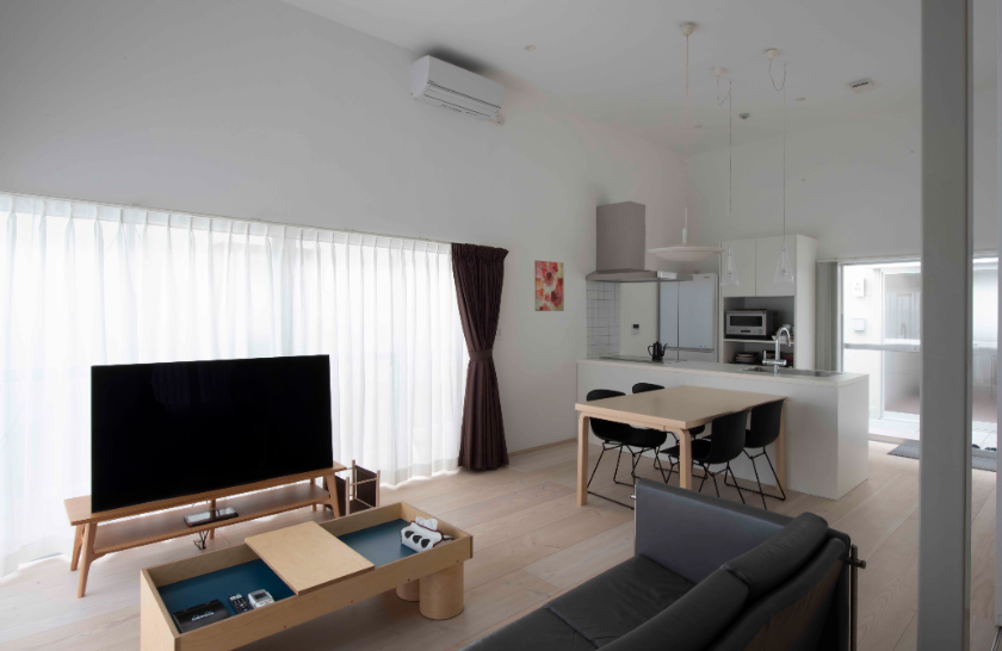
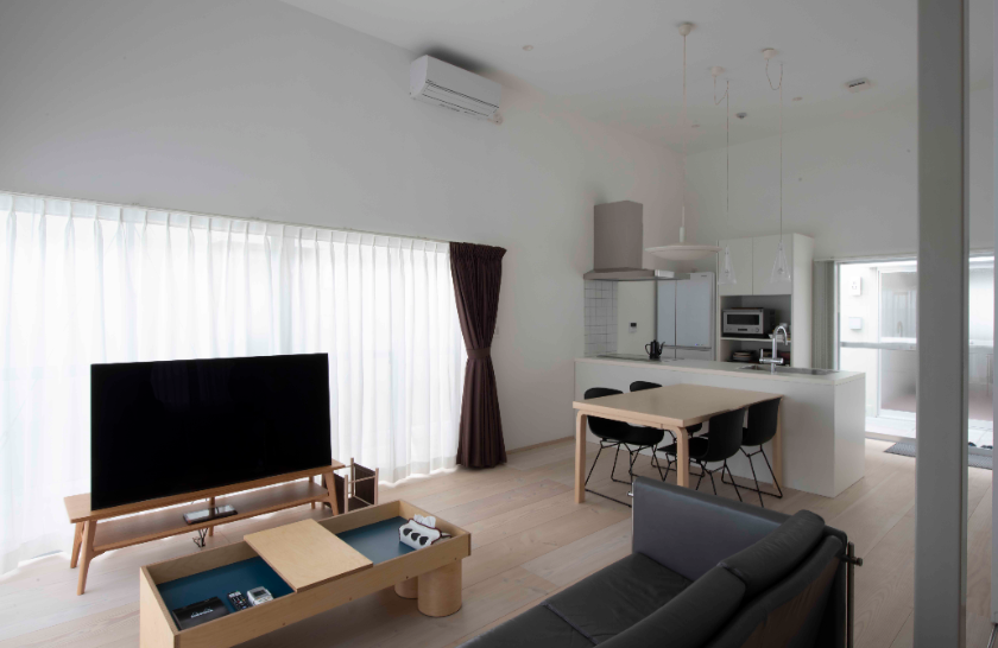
- wall art (549, 286)
